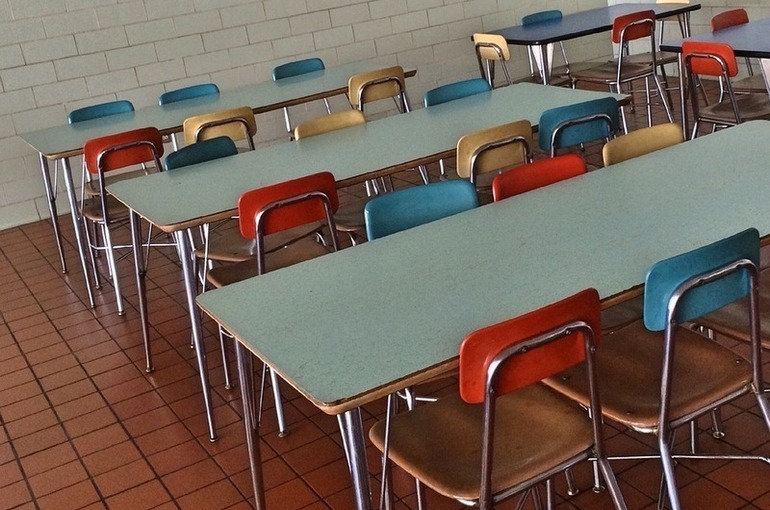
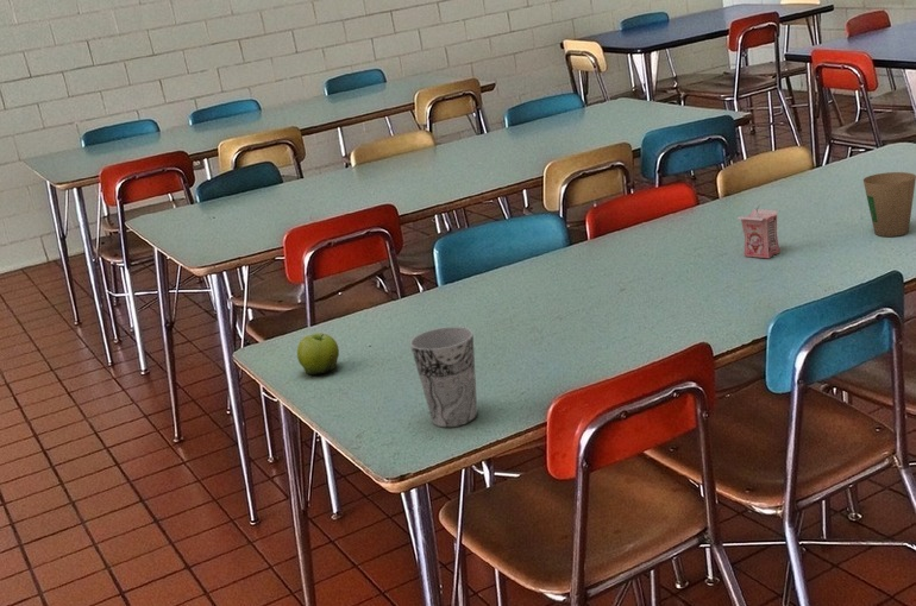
+ cup (447, 378)
+ juice box (759, 229)
+ fruit (318, 352)
+ paper cup (890, 204)
